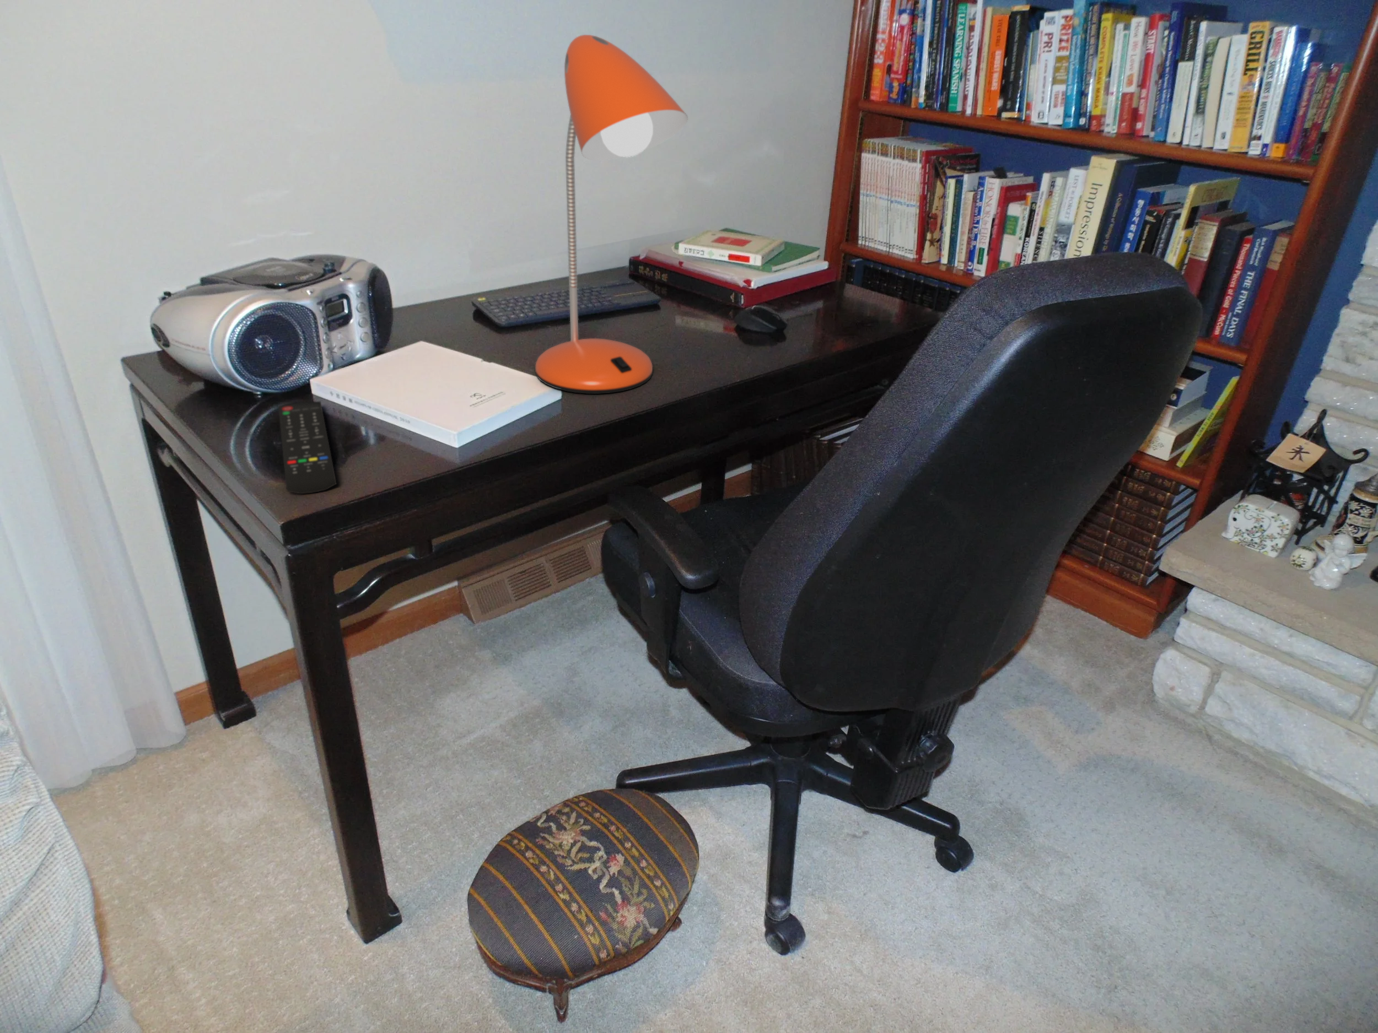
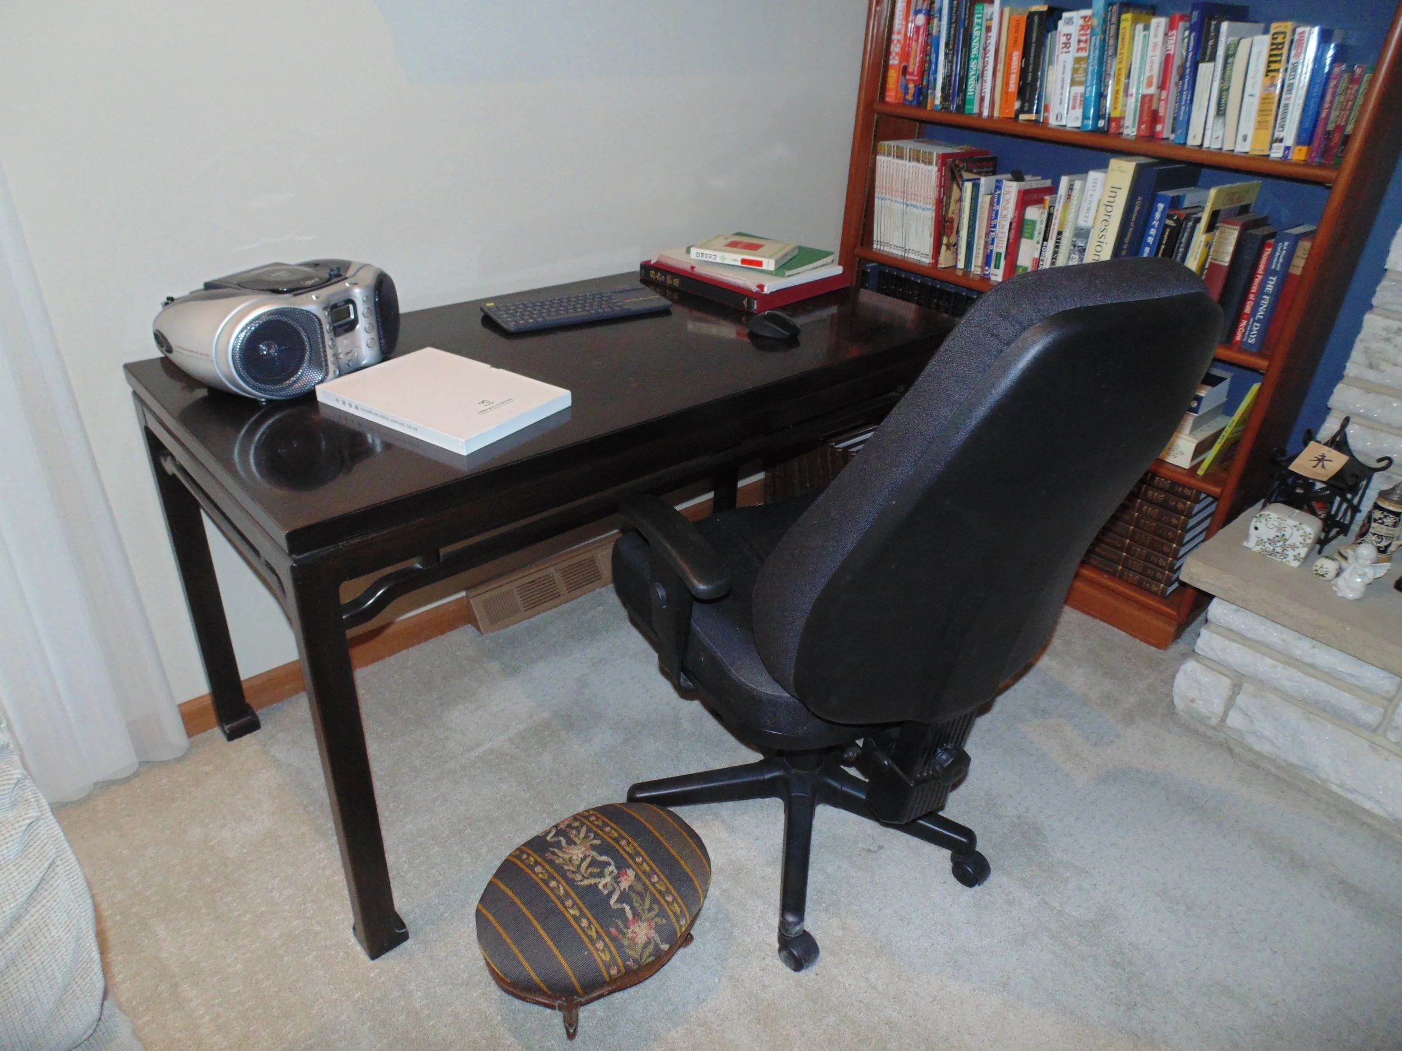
- remote control (305, 444)
- desk lamp (575, 222)
